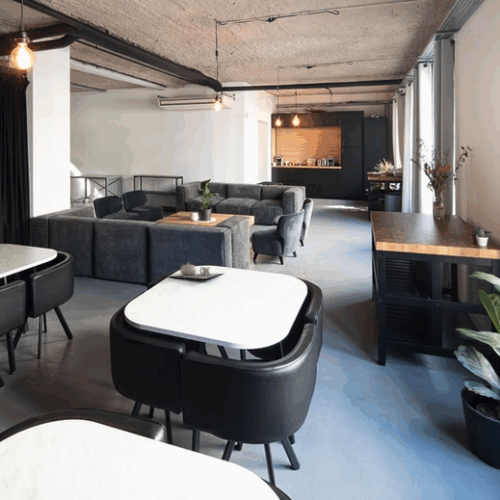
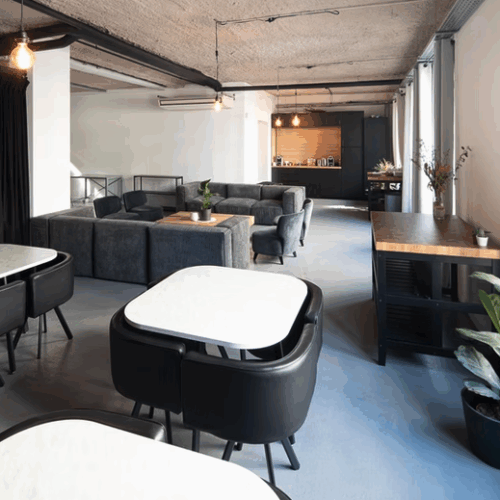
- teapot (195, 268)
